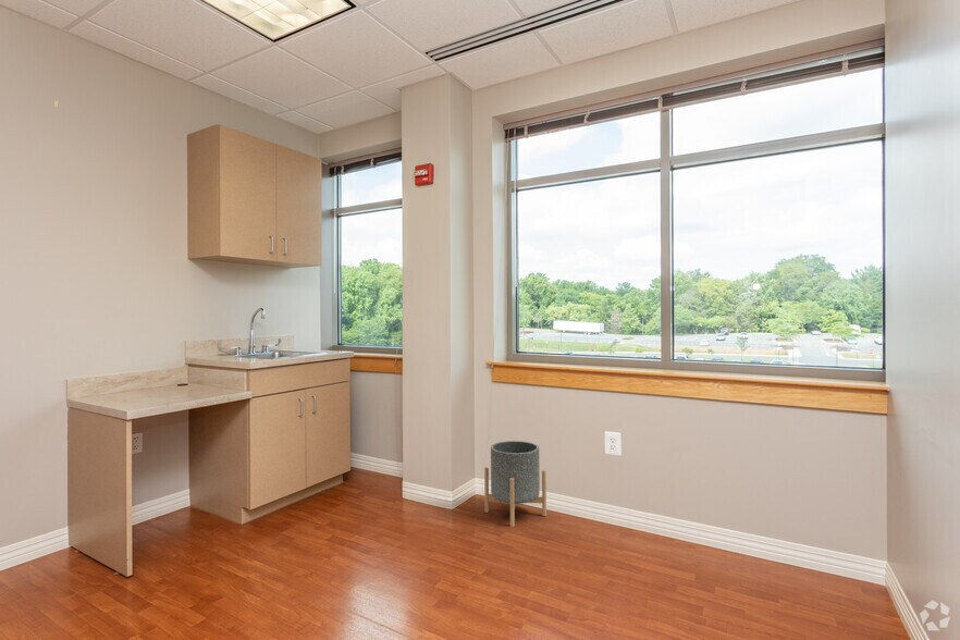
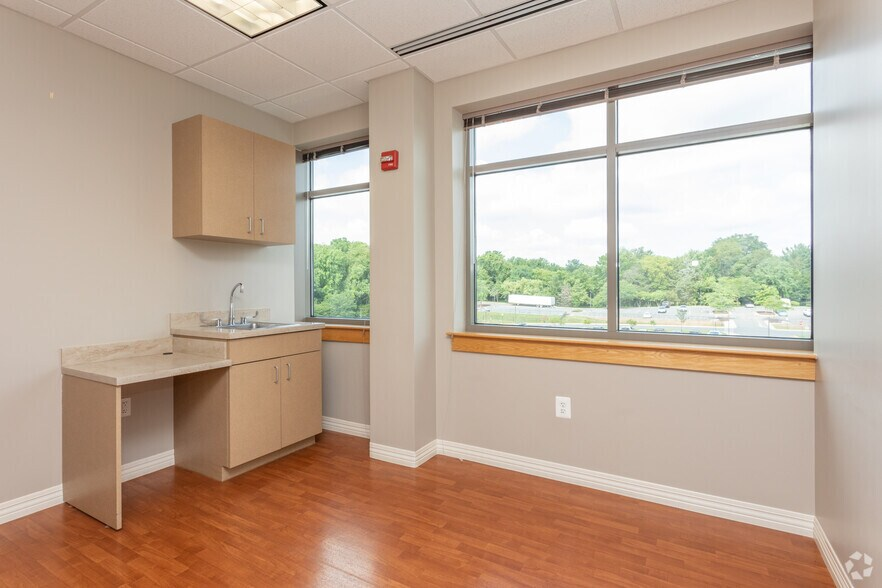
- planter (515, 480)
